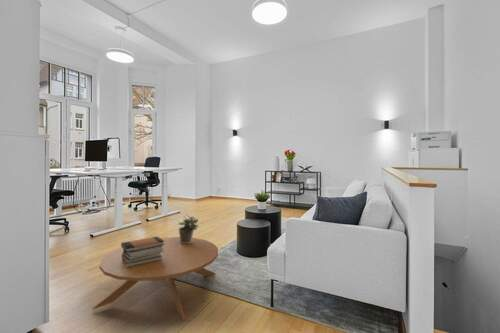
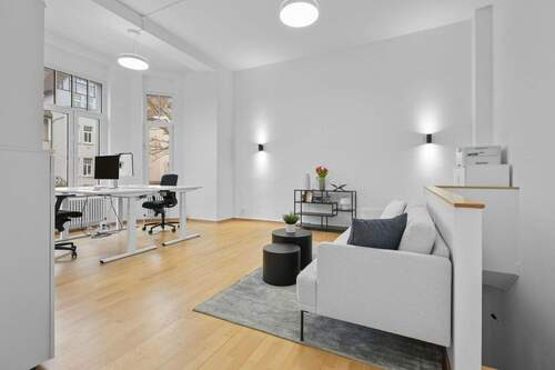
- book stack (143, 250)
- coffee table (163, 270)
- potted plant (190, 228)
